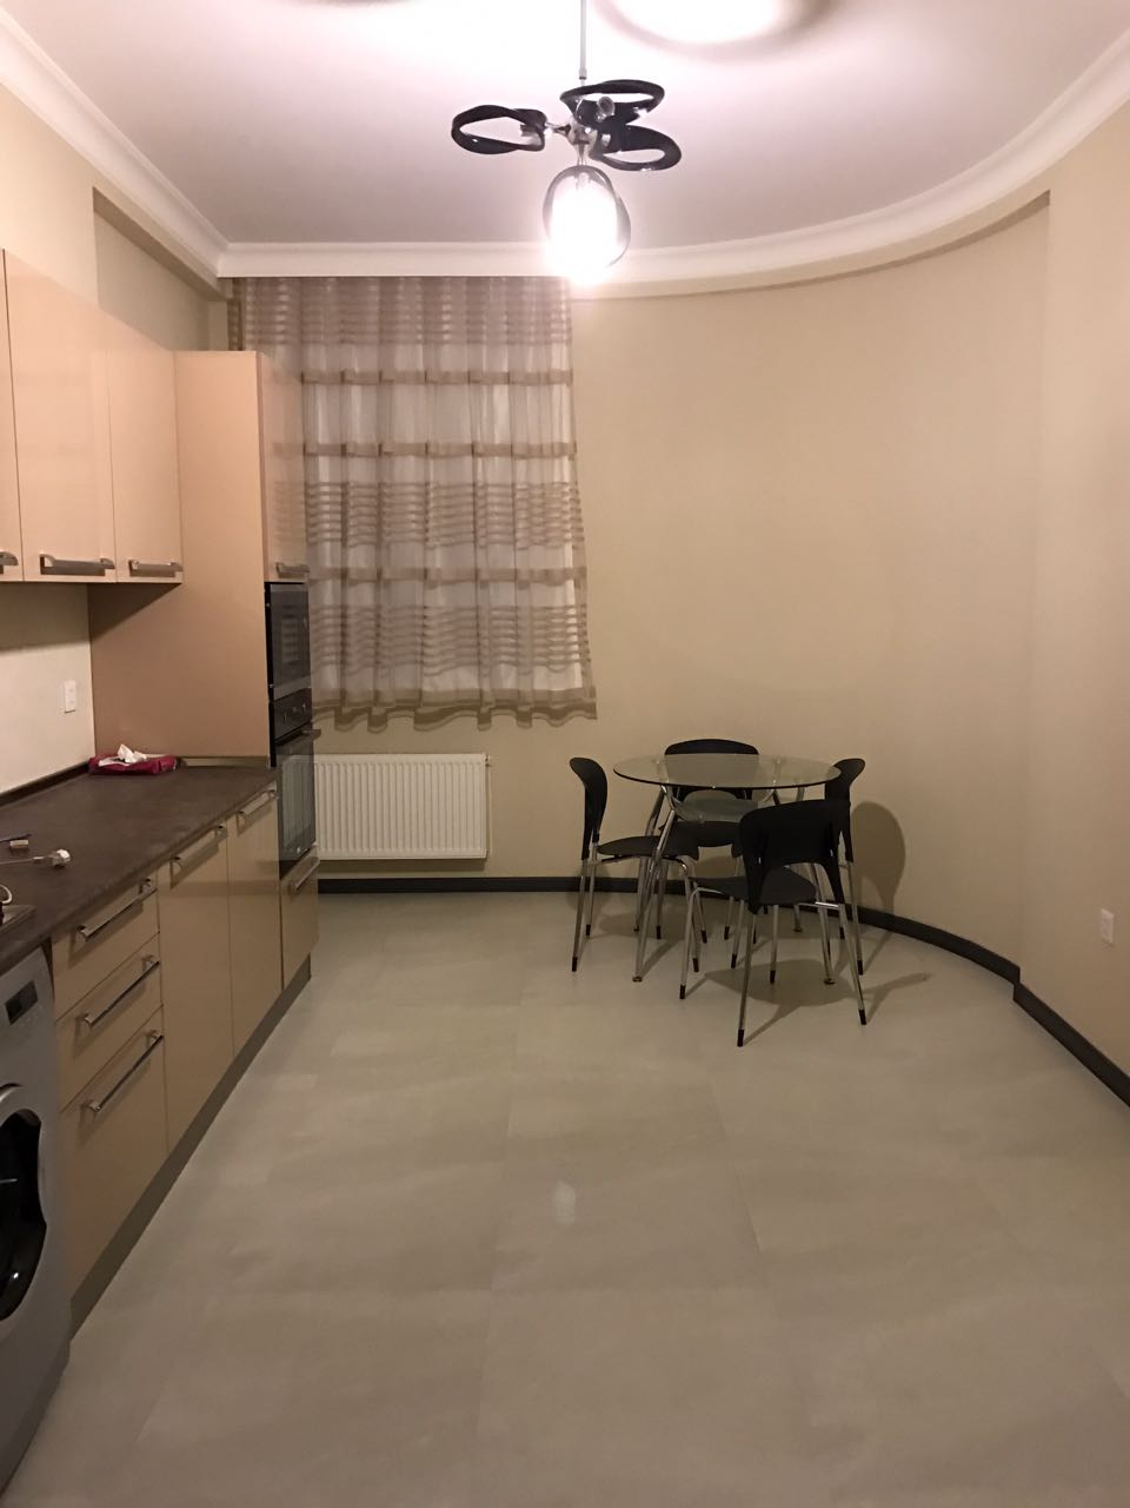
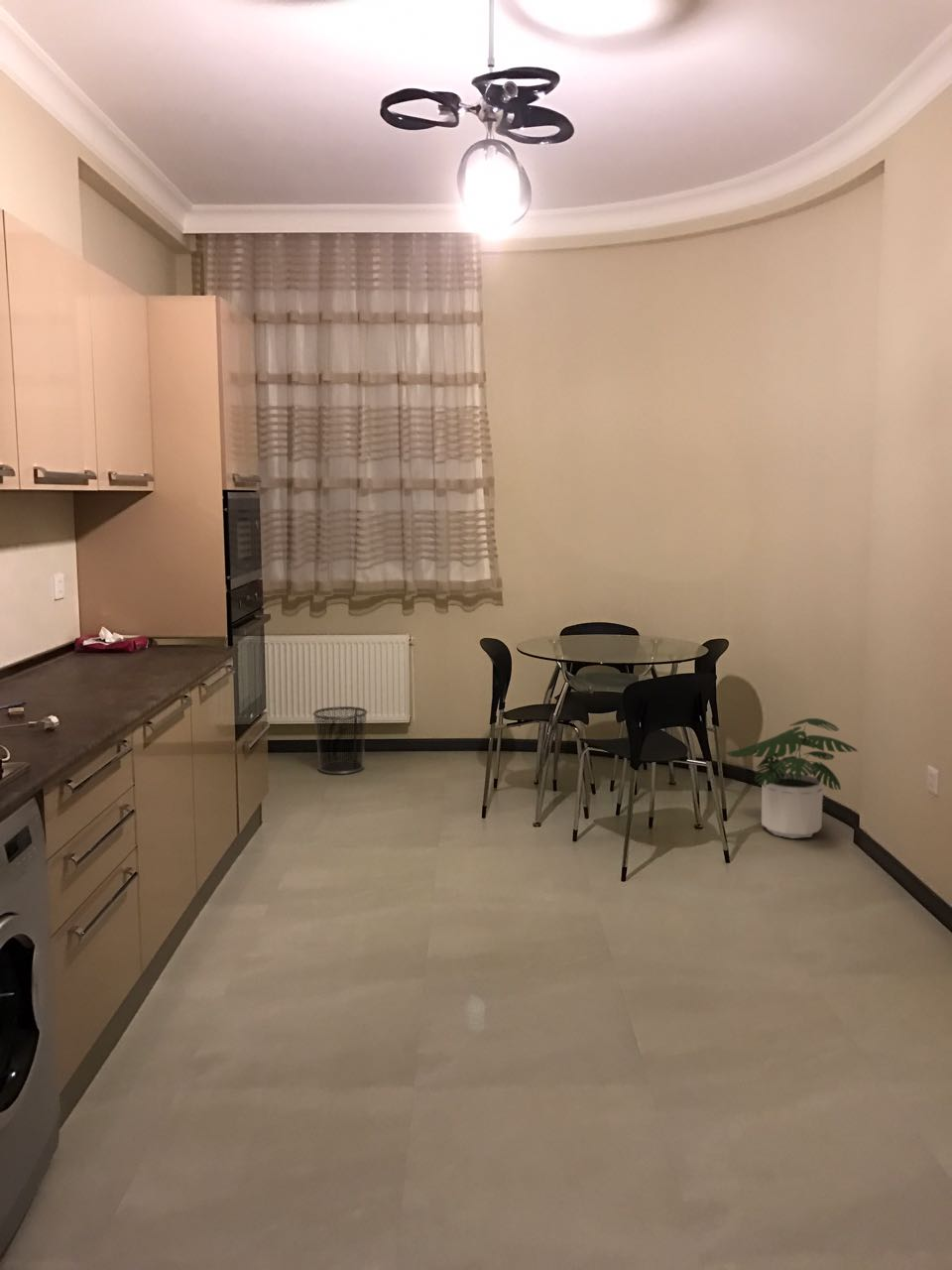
+ potted plant (790, 778)
+ waste bin (340, 740)
